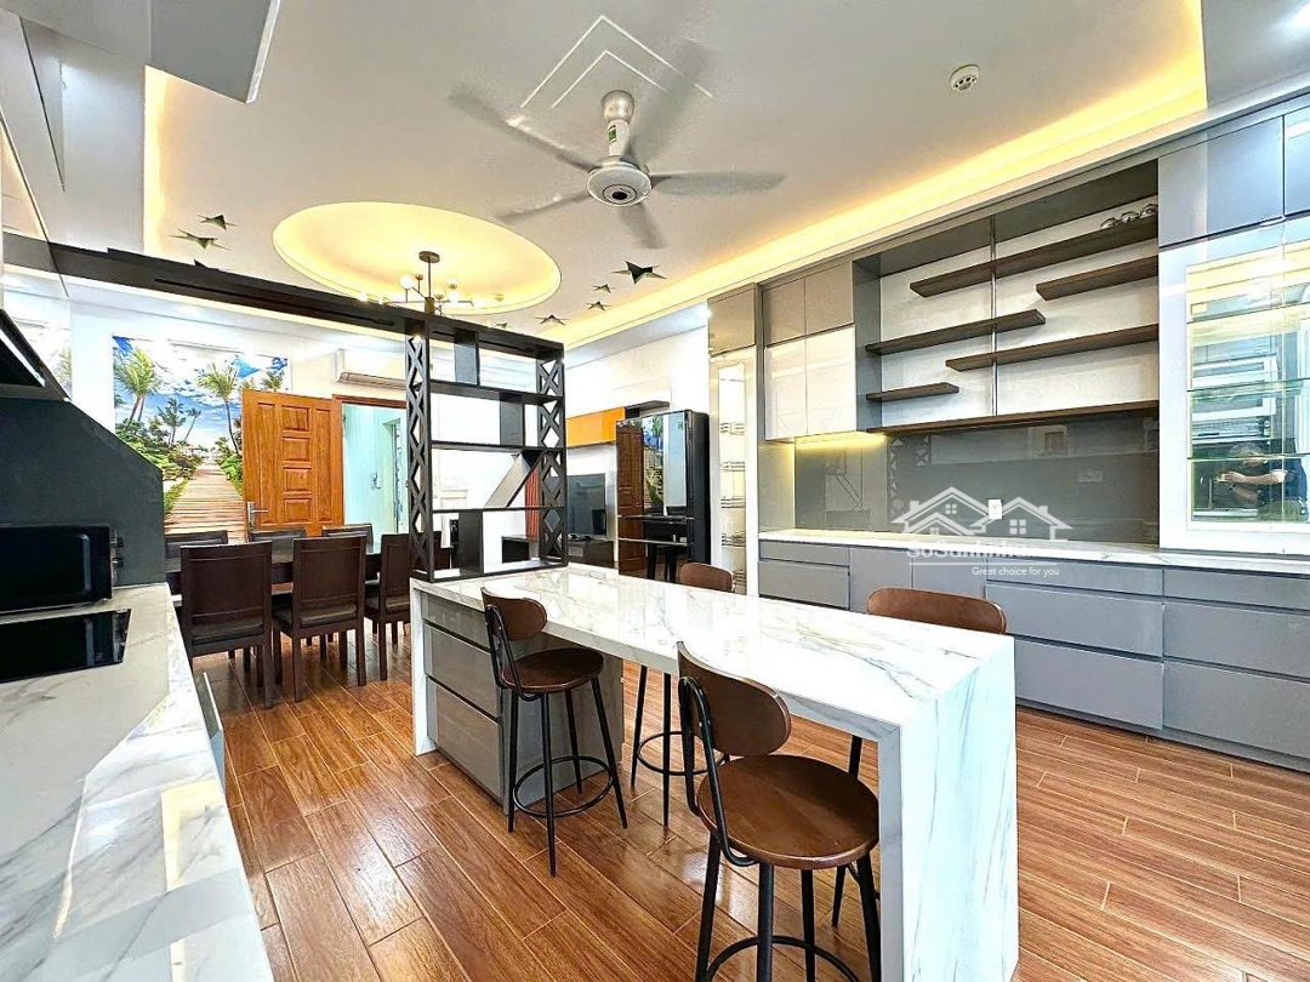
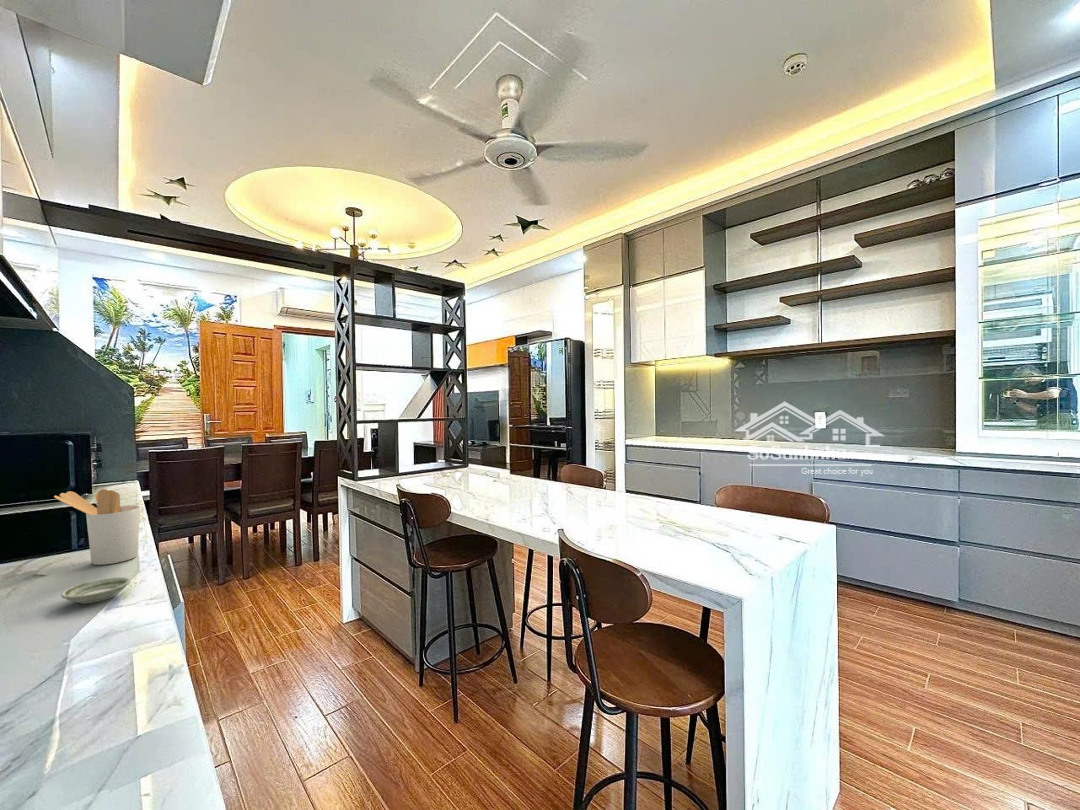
+ utensil holder (99, 524)
+ saucer (97, 592)
